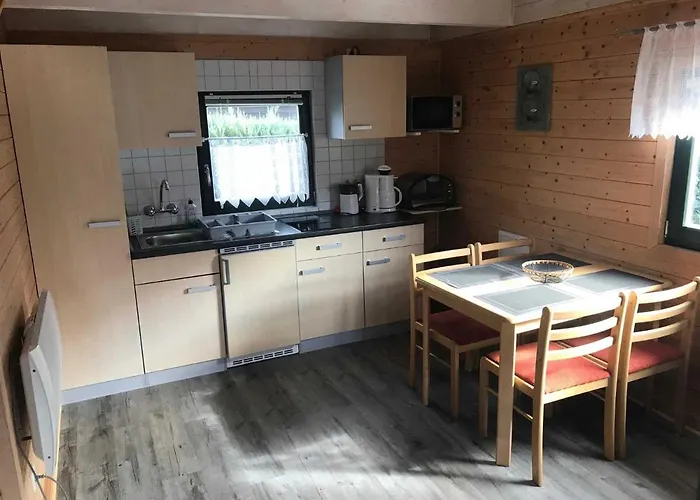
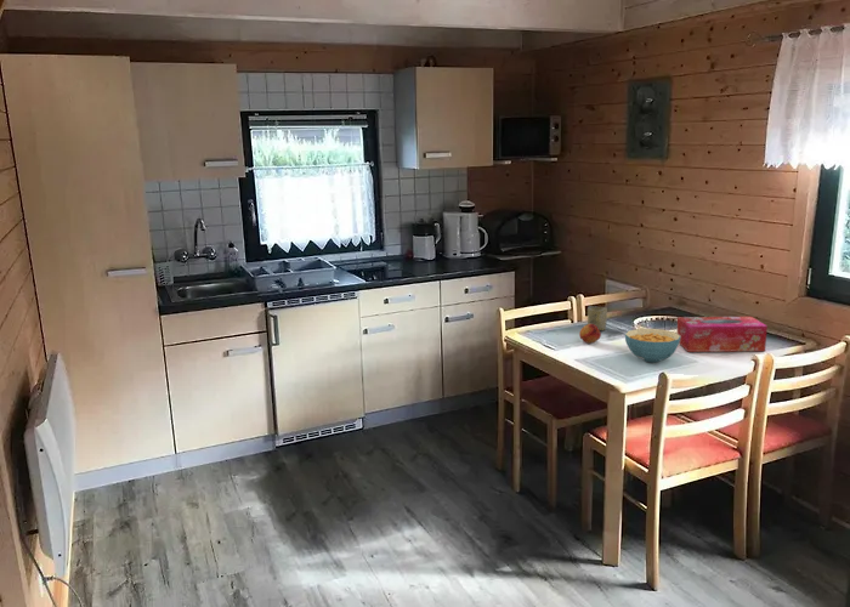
+ cereal bowl (651, 347)
+ tissue box (720, 333)
+ fruit (589, 333)
+ cup (596, 318)
